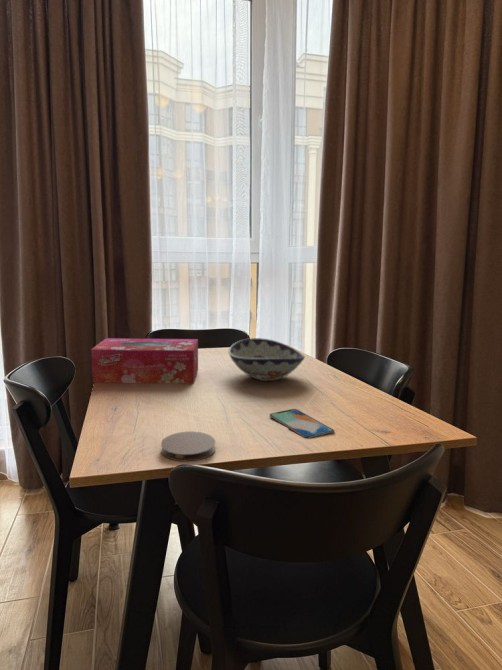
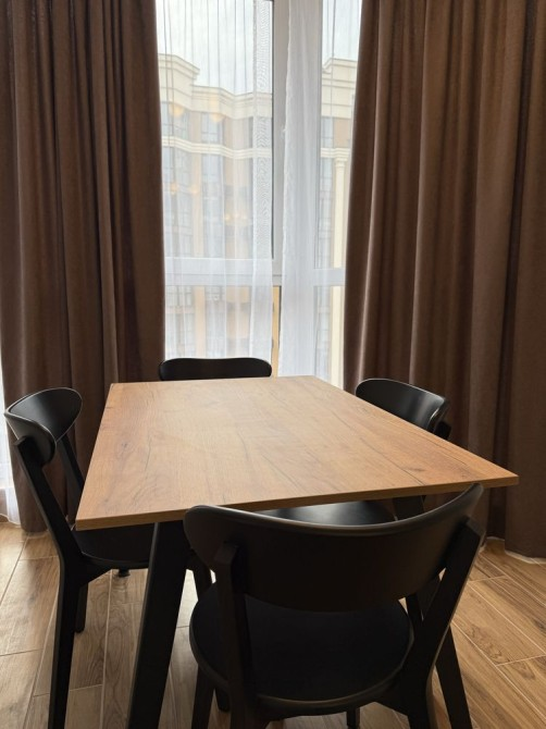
- decorative bowl (265, 362)
- smartphone (300, 422)
- tissue box (148, 360)
- coaster (188, 445)
